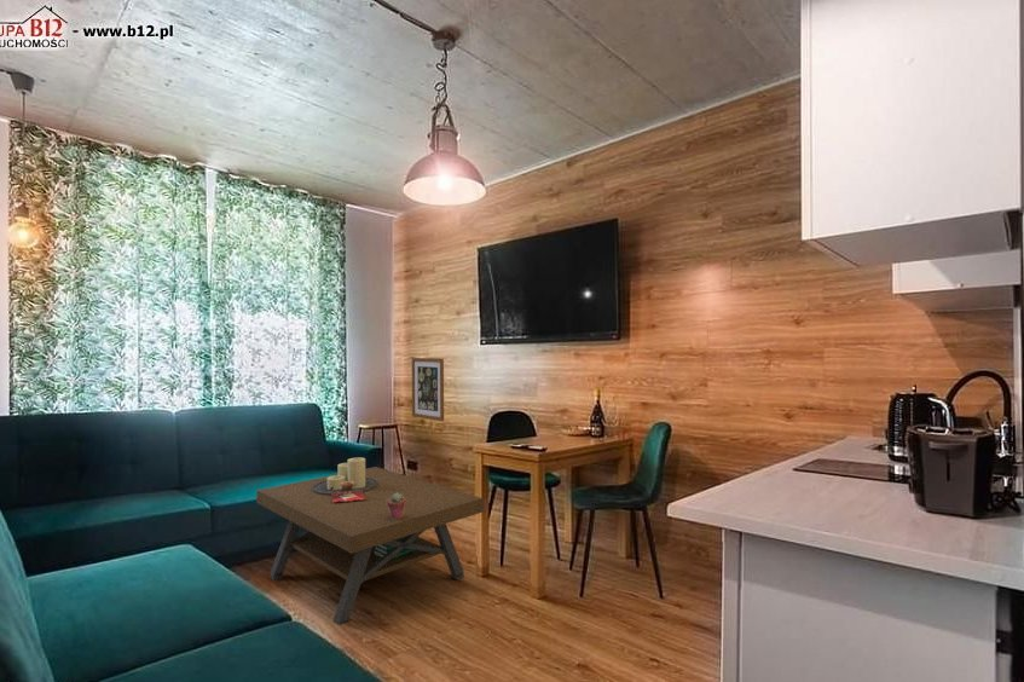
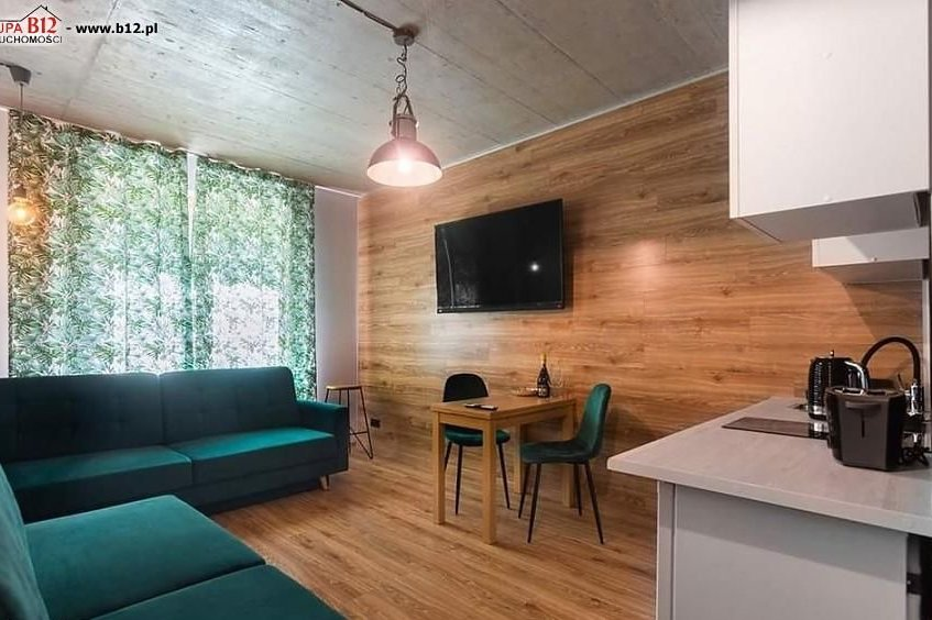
- potted succulent (395, 502)
- coffee table (366, 520)
- decorative bowl (347, 489)
- wall art (427, 388)
